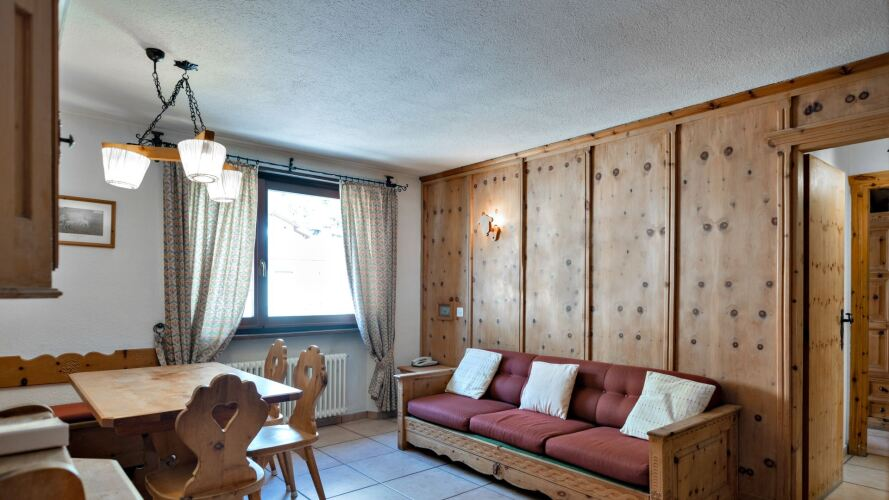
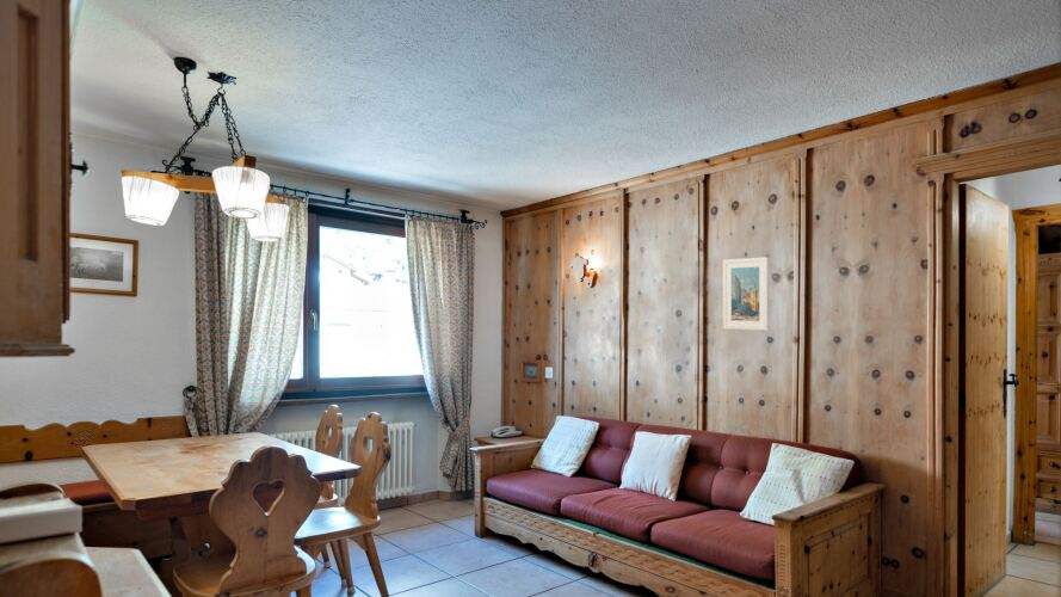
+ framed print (745, 294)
